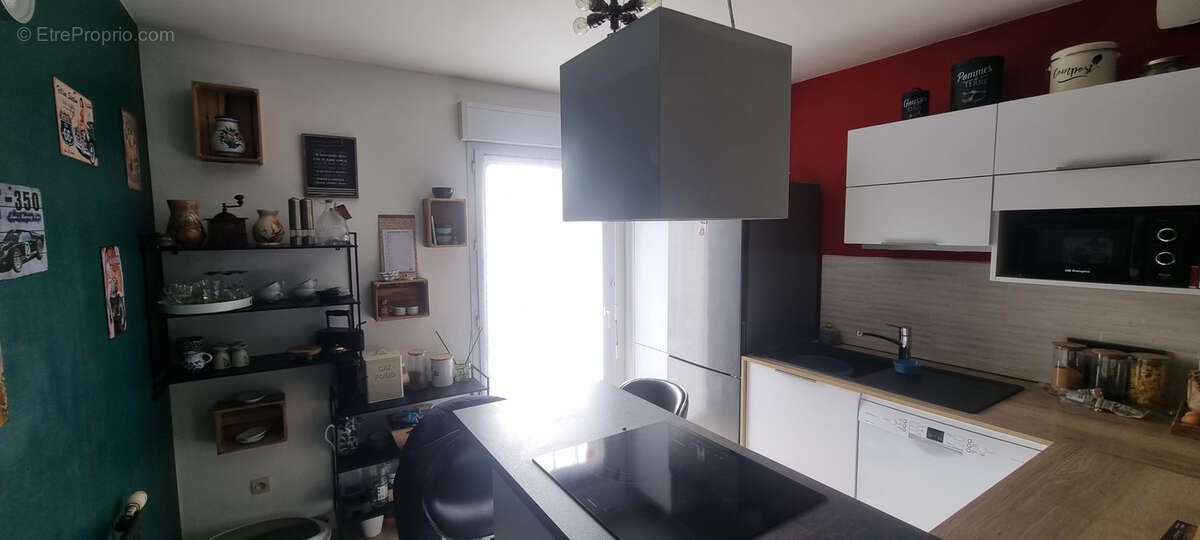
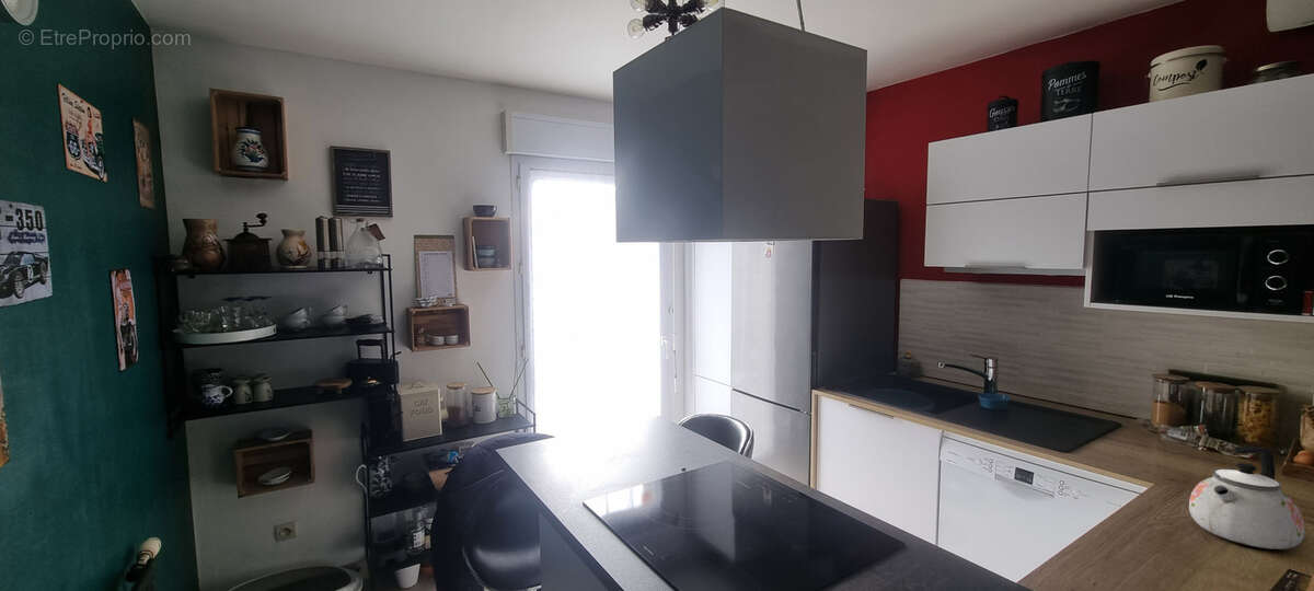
+ kettle (1244, 491)
